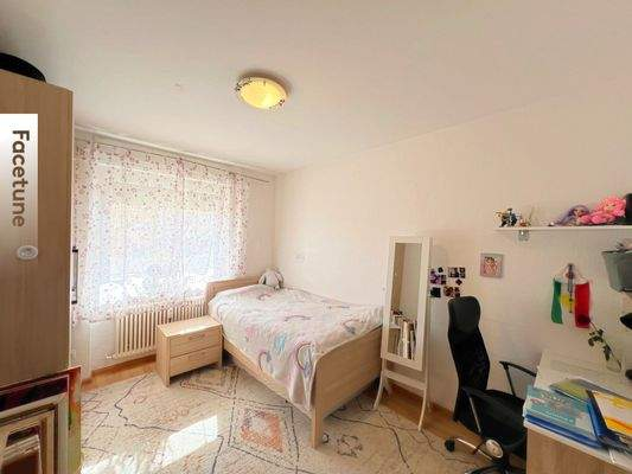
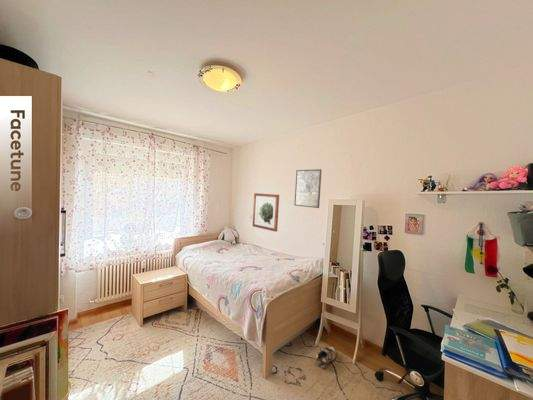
+ shoe (326, 354)
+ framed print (307, 188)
+ wall art (265, 211)
